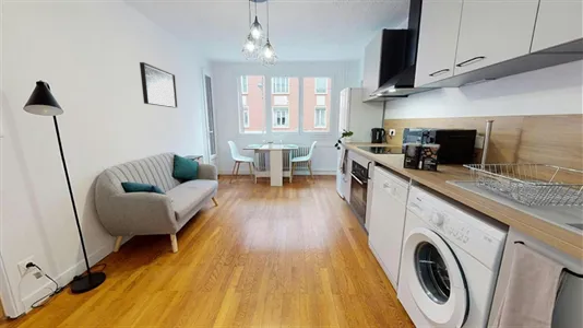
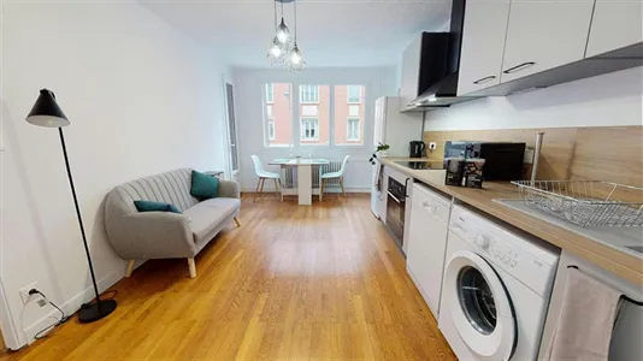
- wall art (160, 87)
